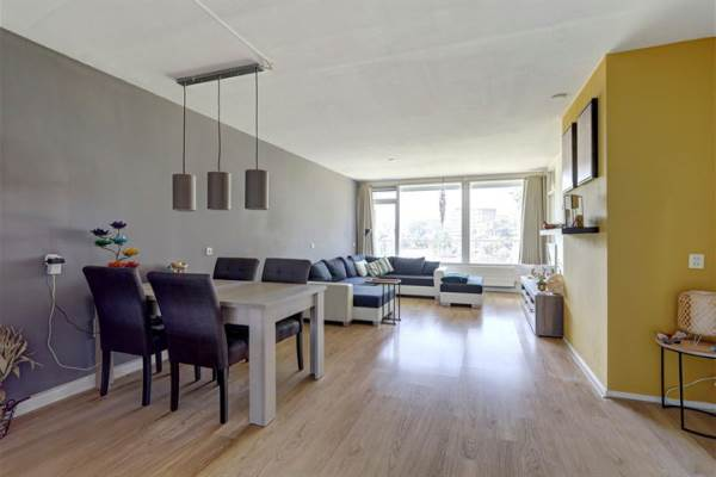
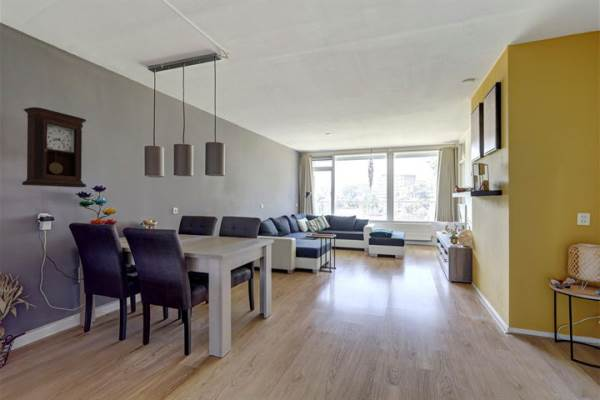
+ pendulum clock (58, 150)
